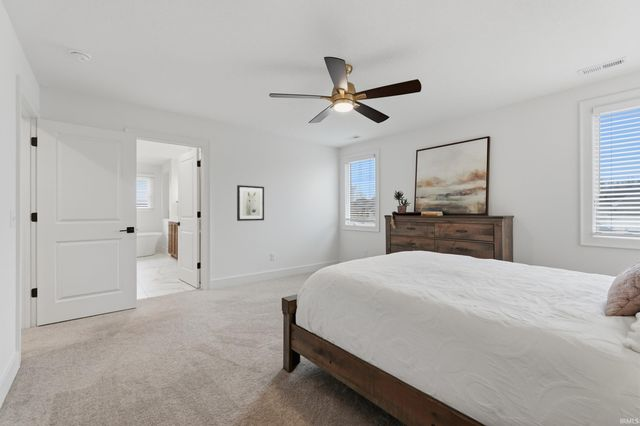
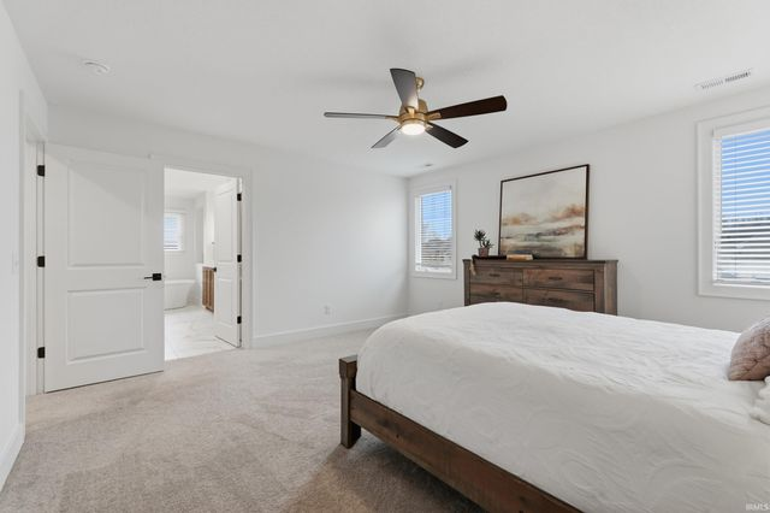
- wall art (251, 203)
